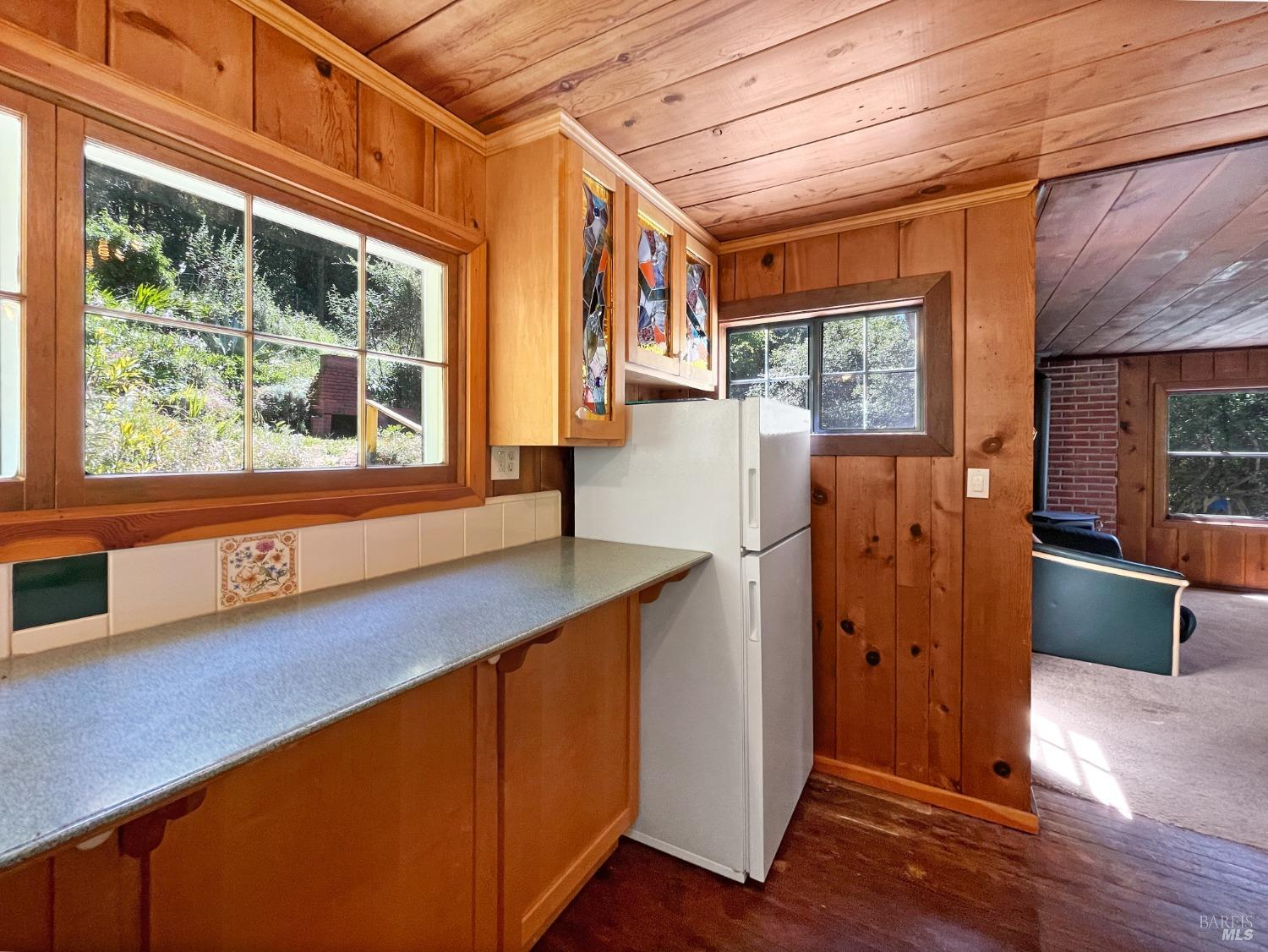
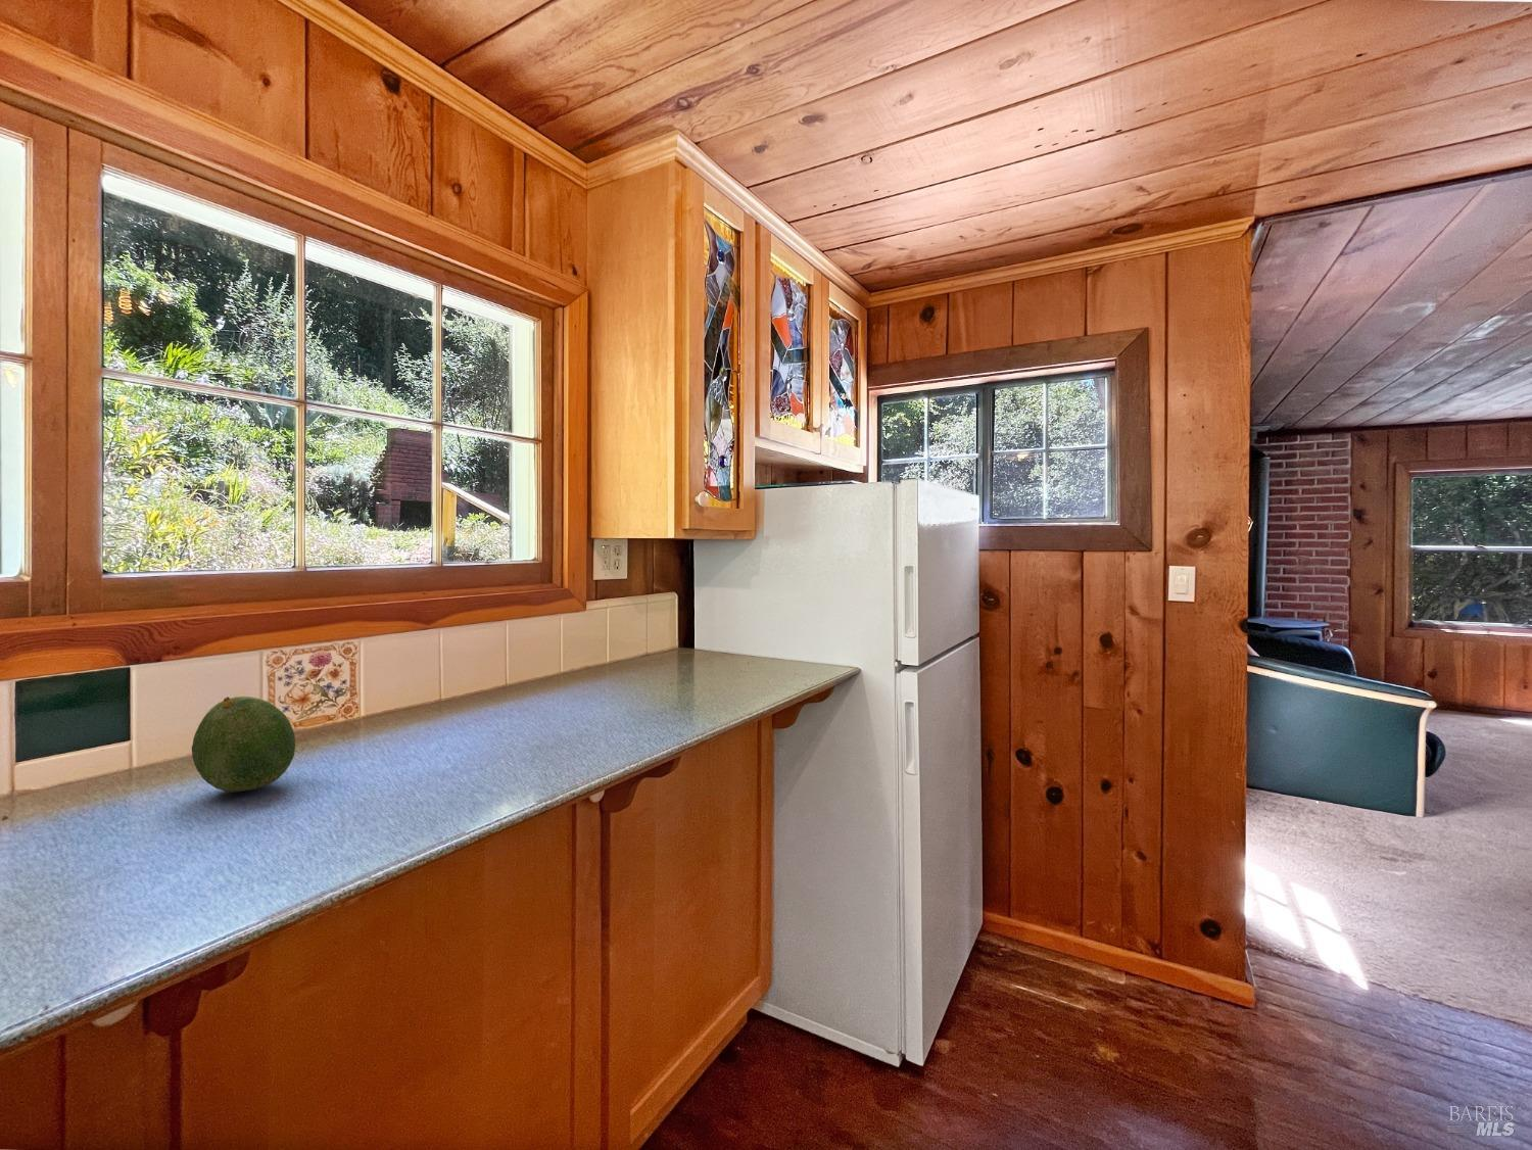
+ fruit (246, 742)
